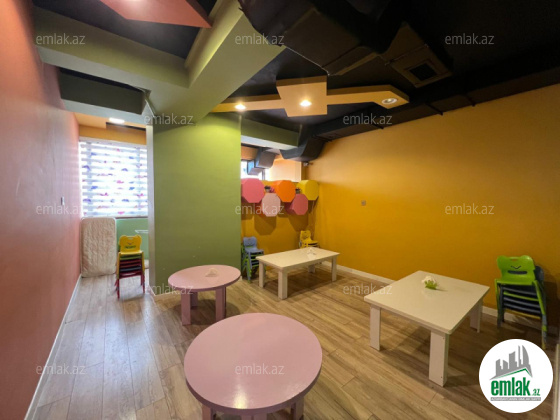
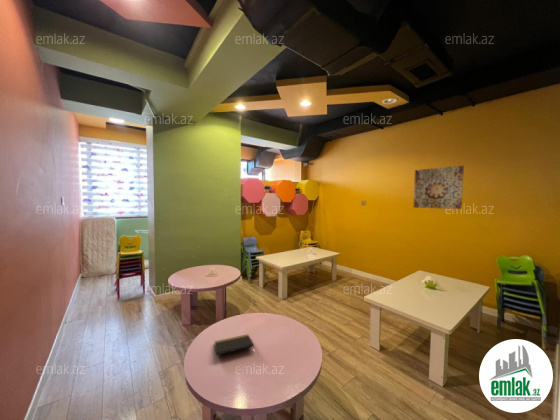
+ notepad (233, 344)
+ wall art (436, 188)
